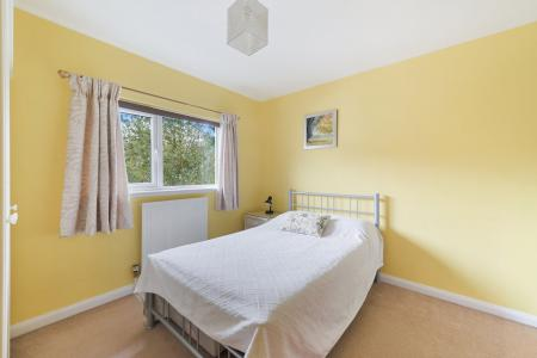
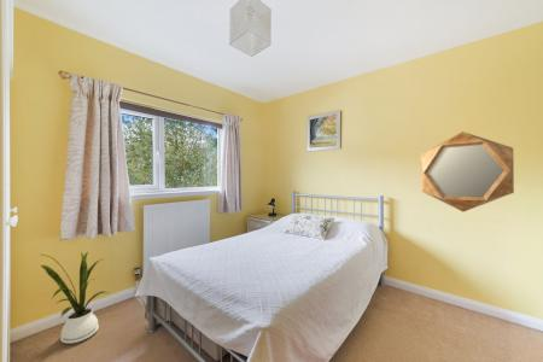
+ home mirror (462, 171)
+ house plant (75, 291)
